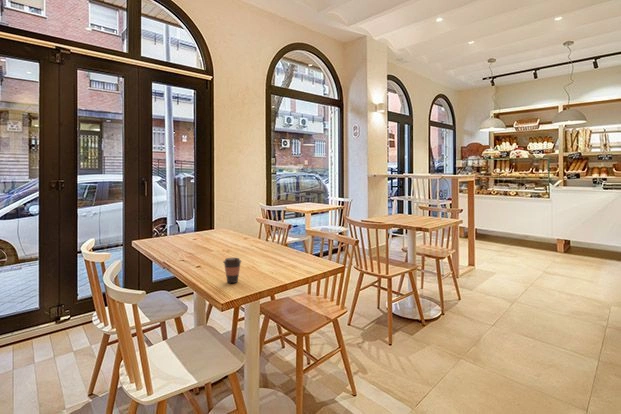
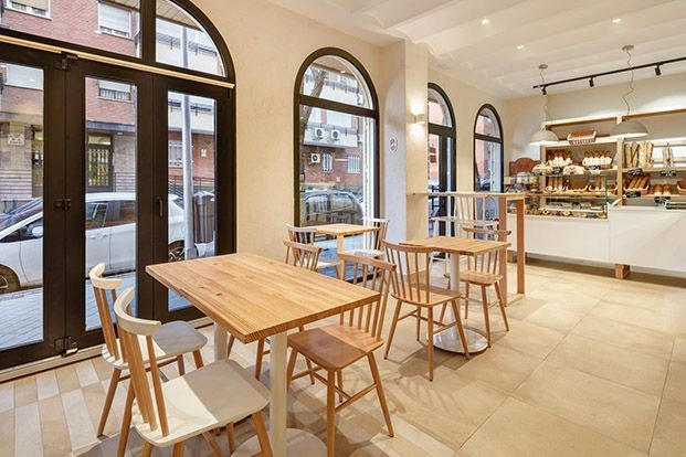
- coffee cup (232, 270)
